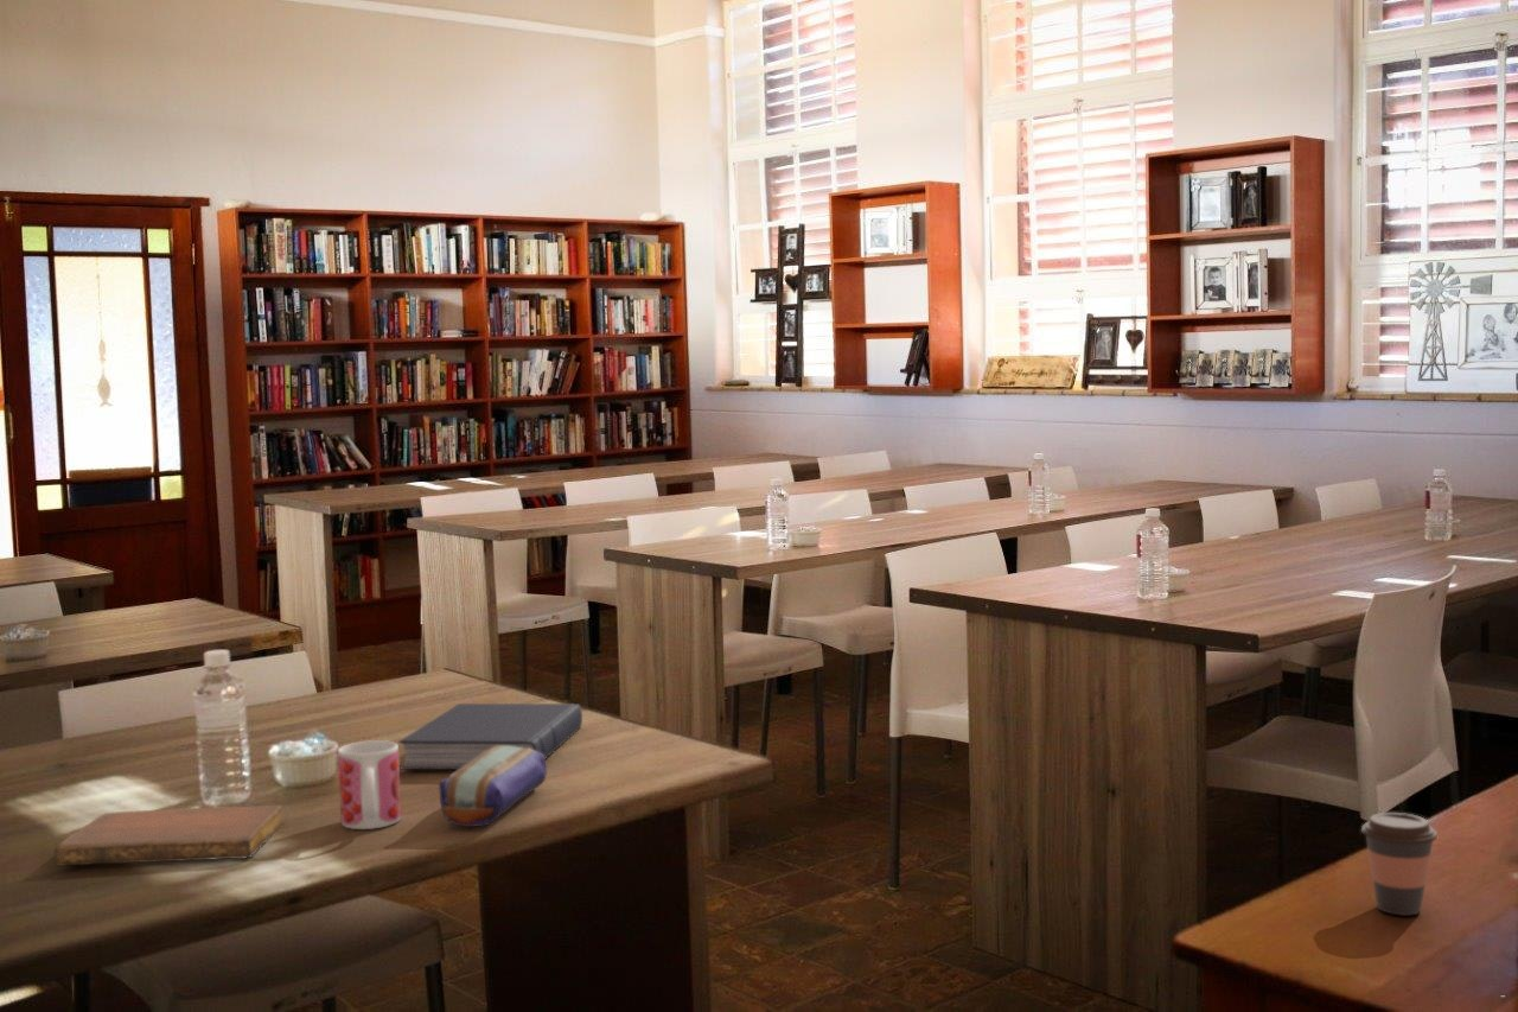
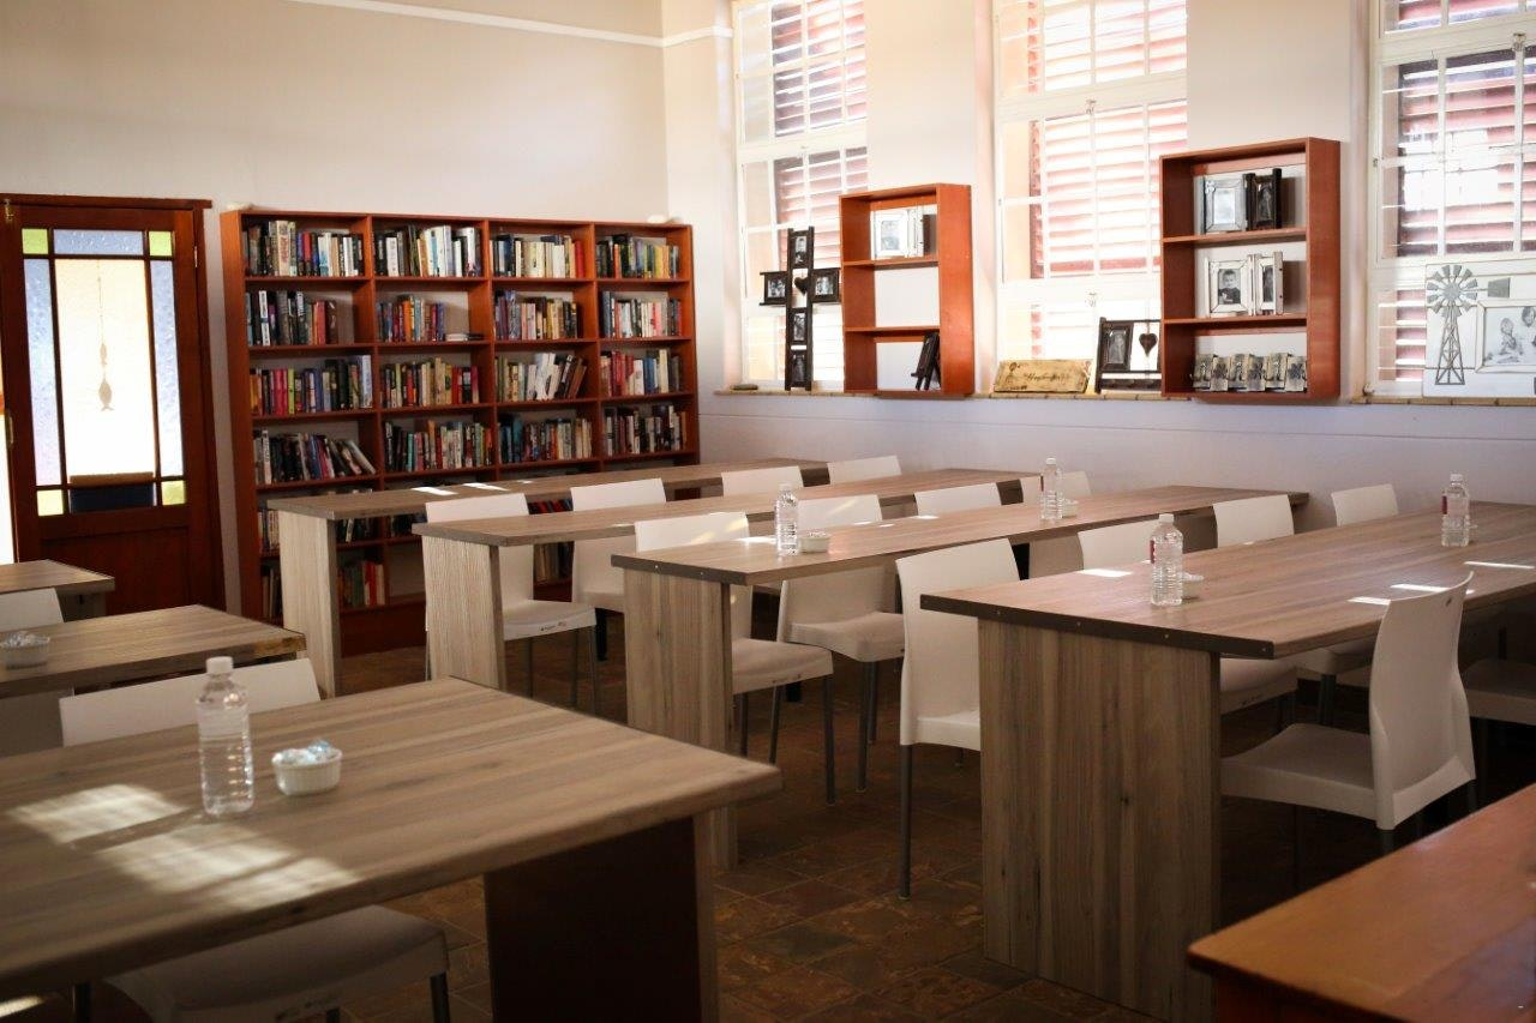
- book (495, 734)
- pencil case (496, 781)
- coffee cup (1398, 864)
- notebook (174, 834)
- mug (366, 788)
